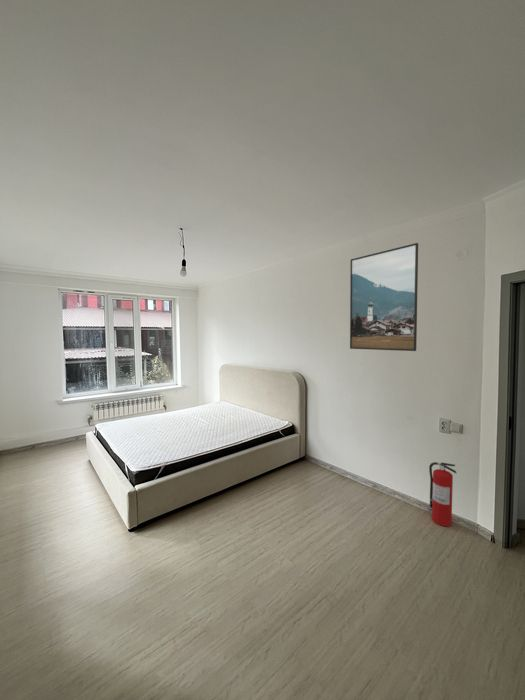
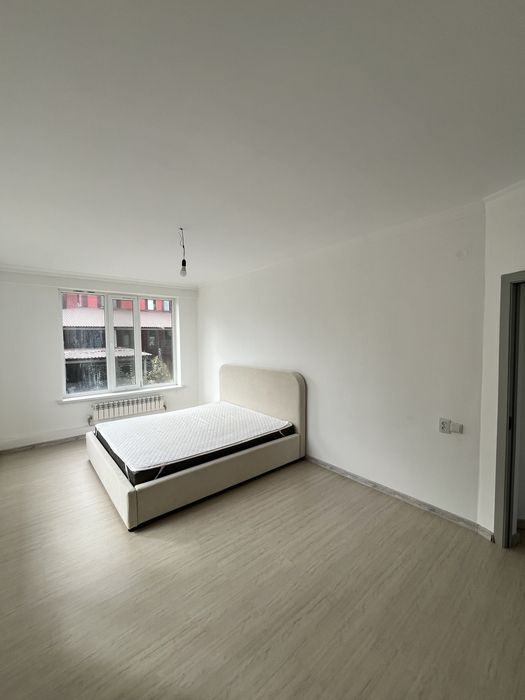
- fire extinguisher (441, 491)
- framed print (380, 301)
